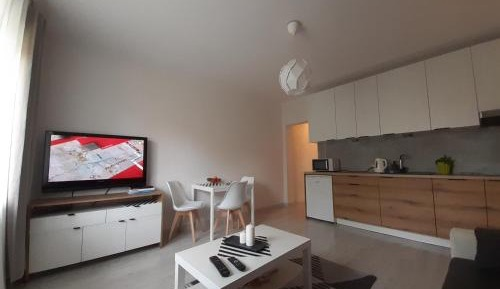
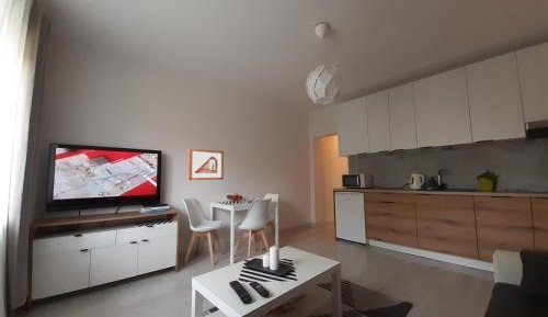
+ picture frame (206, 165)
